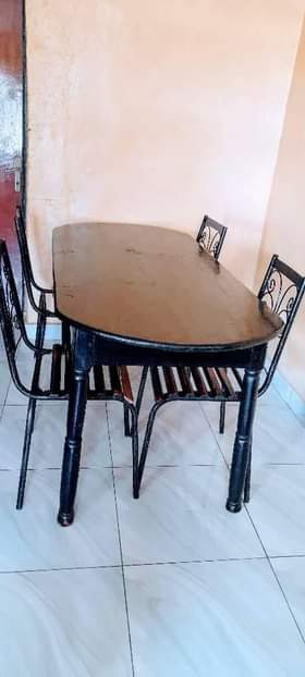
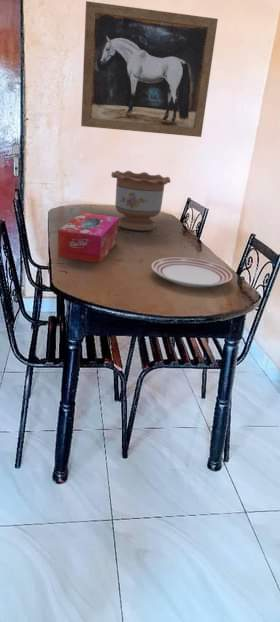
+ wall art (147, 73)
+ tissue box (90, 236)
+ dinner plate (191, 273)
+ flower pot (138, 200)
